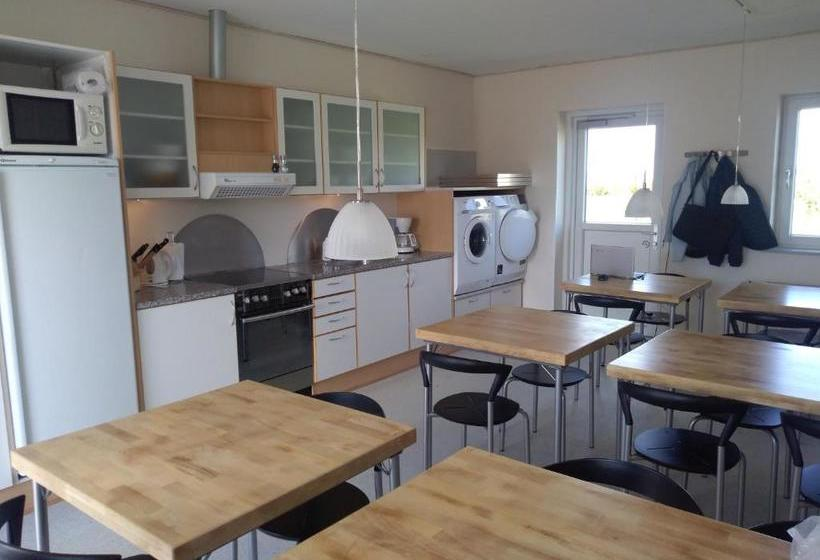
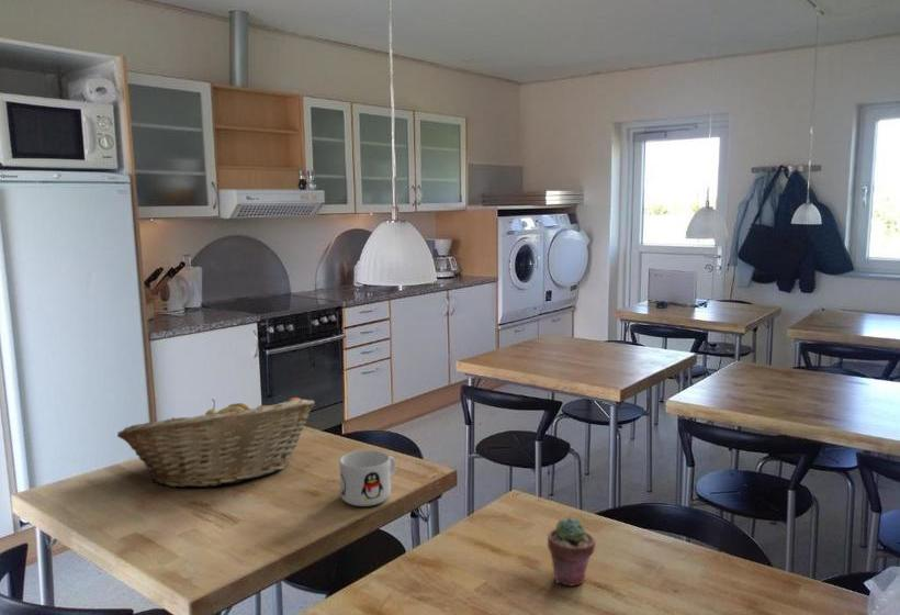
+ fruit basket (222, 432)
+ potted succulent (570, 549)
+ mug (372, 474)
